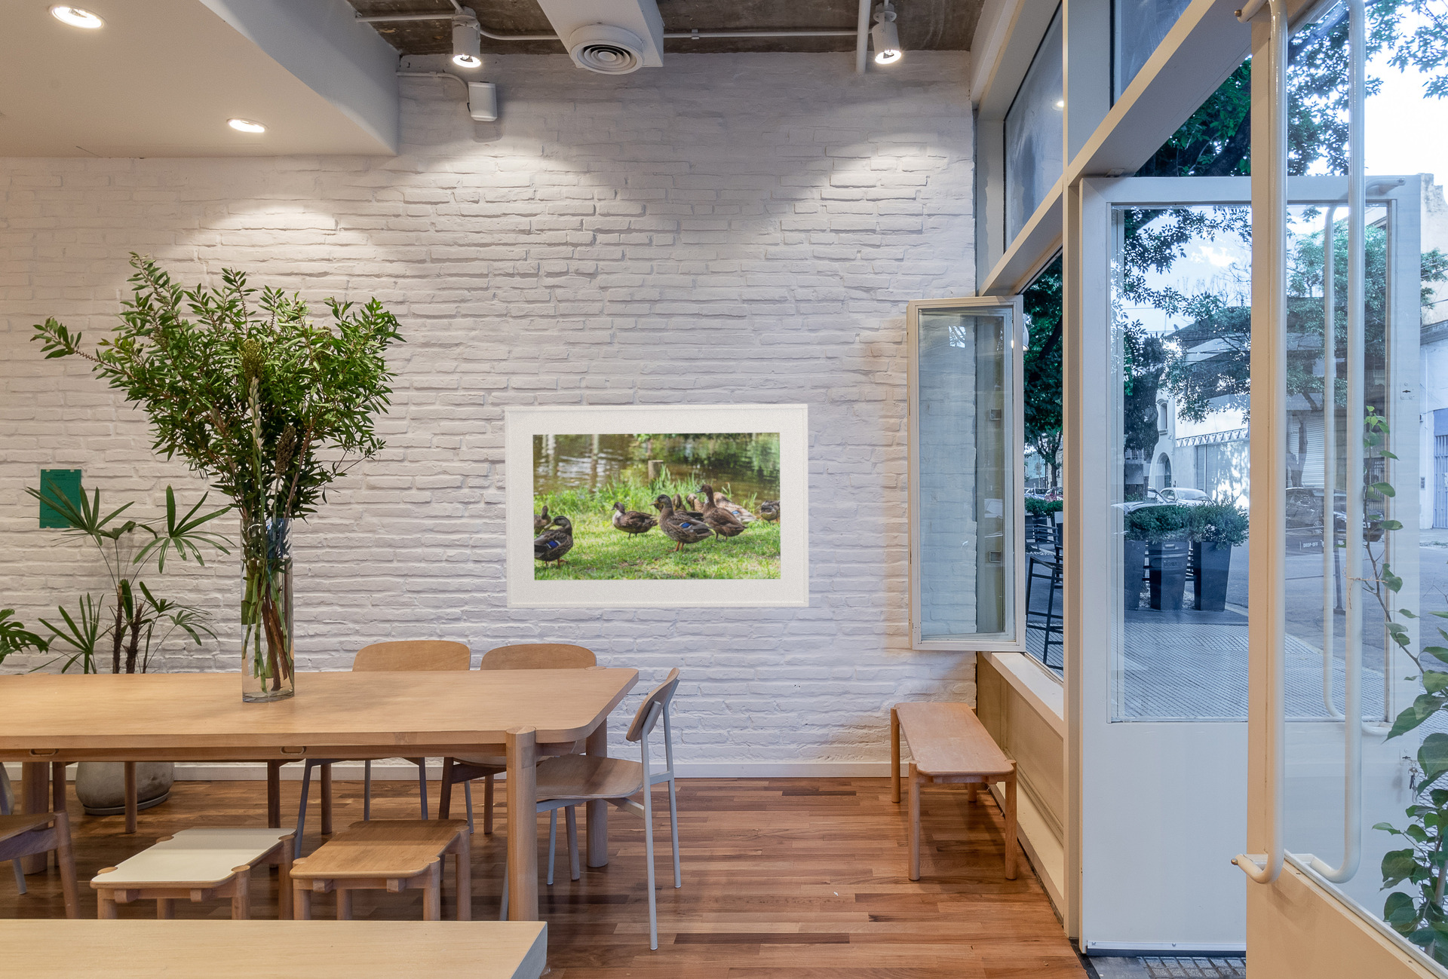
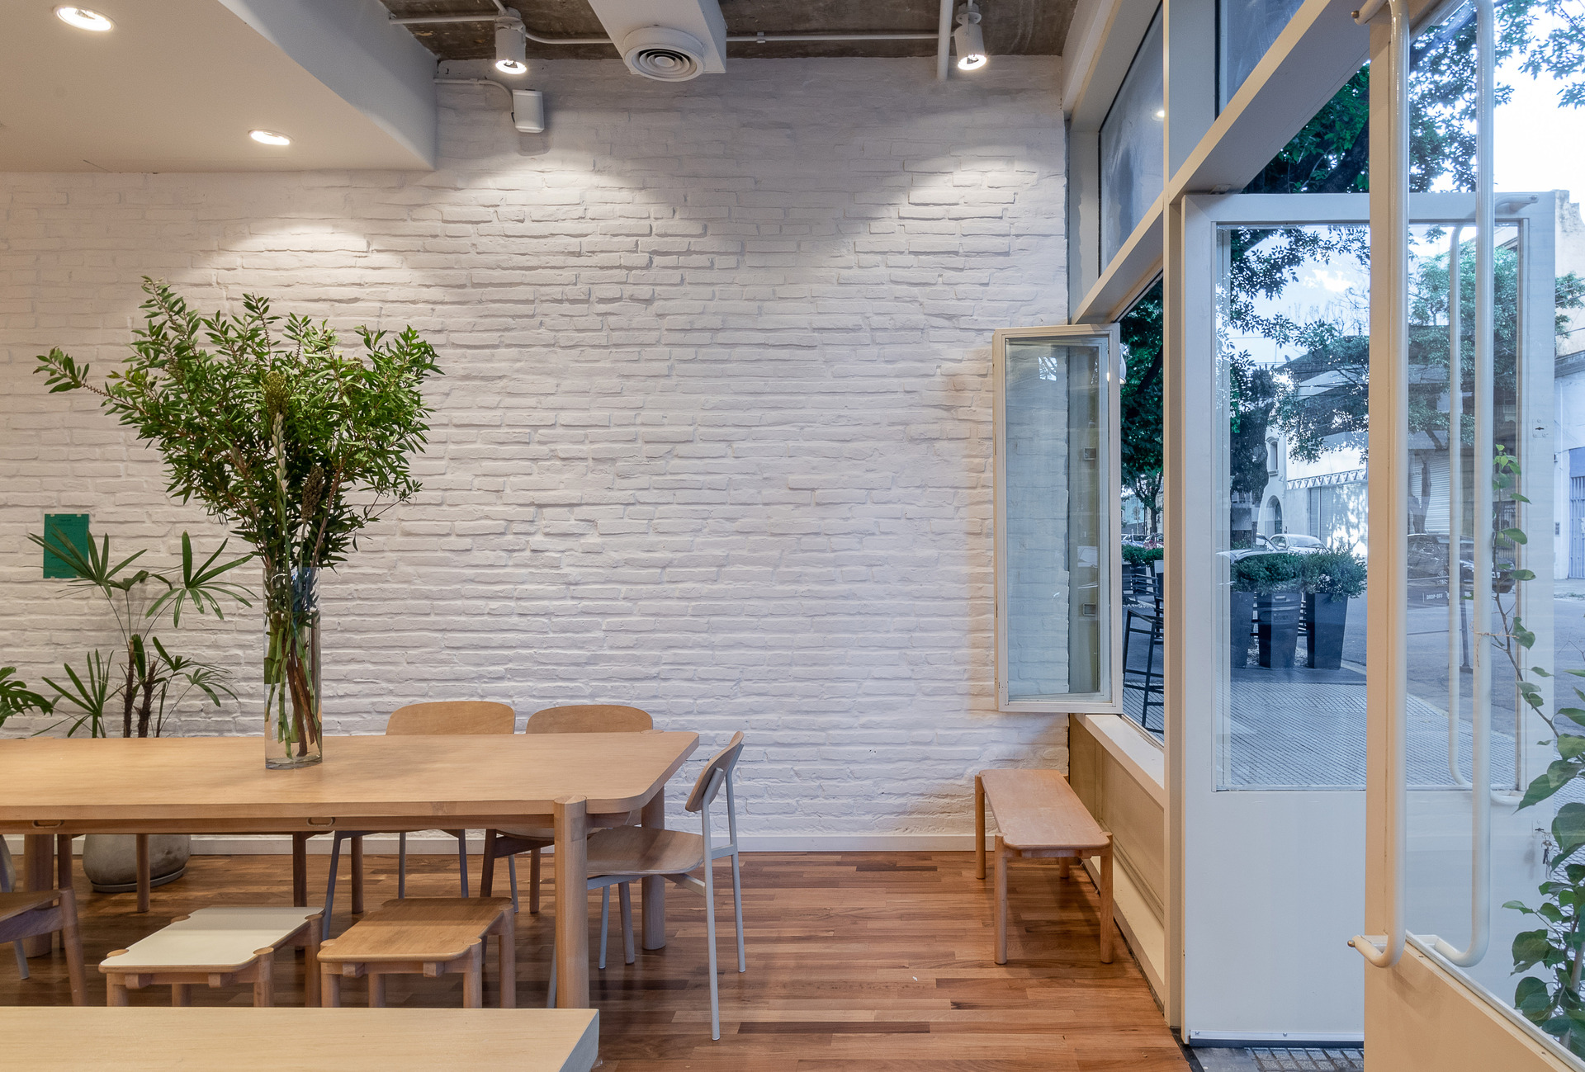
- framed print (656, 507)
